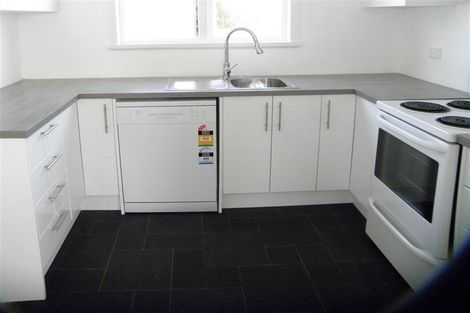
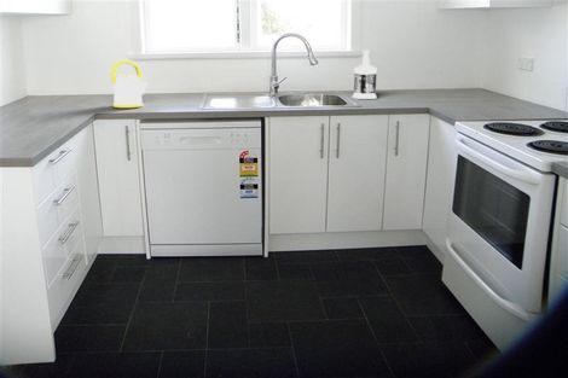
+ bottle (365, 74)
+ kettle (129, 82)
